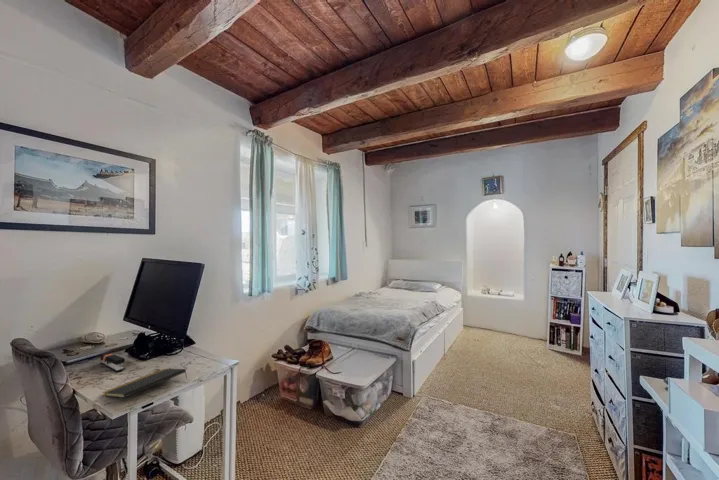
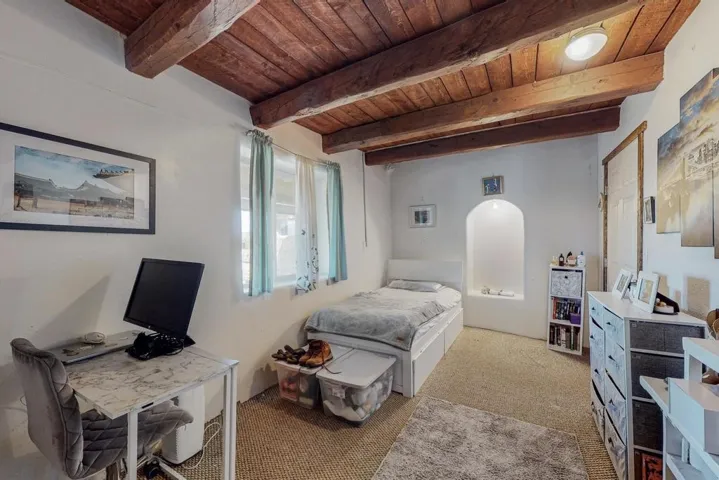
- stapler (112, 360)
- notepad (146, 381)
